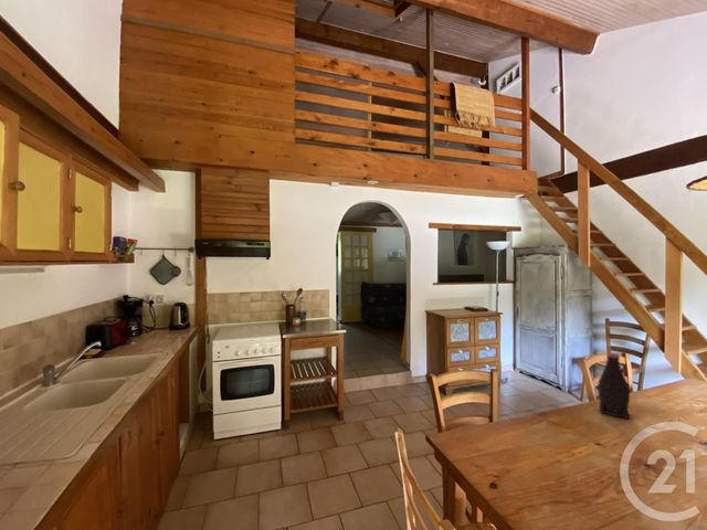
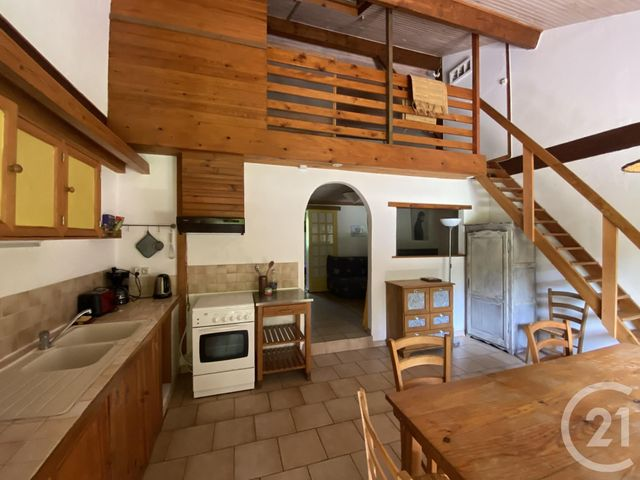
- bottle (613, 382)
